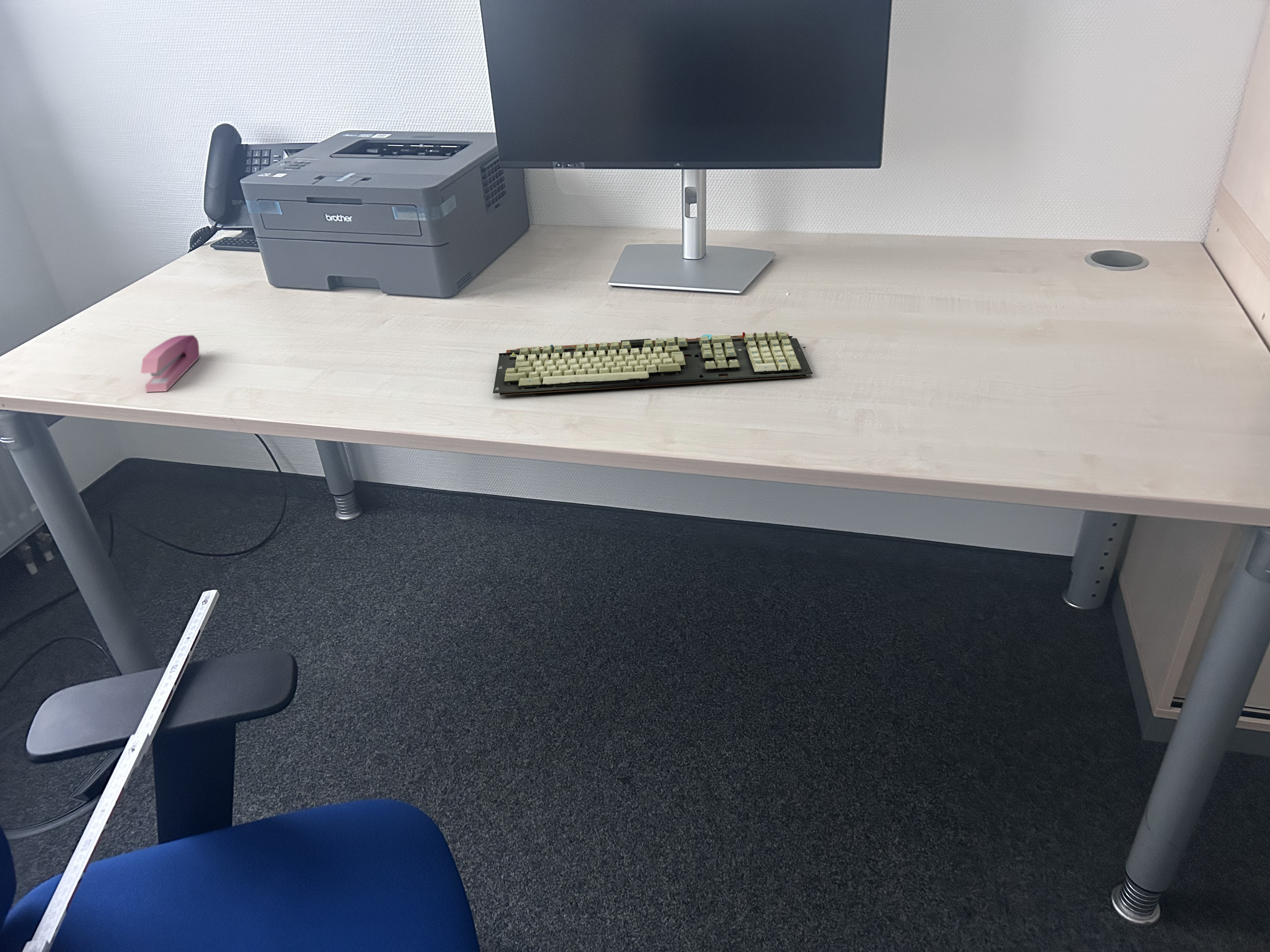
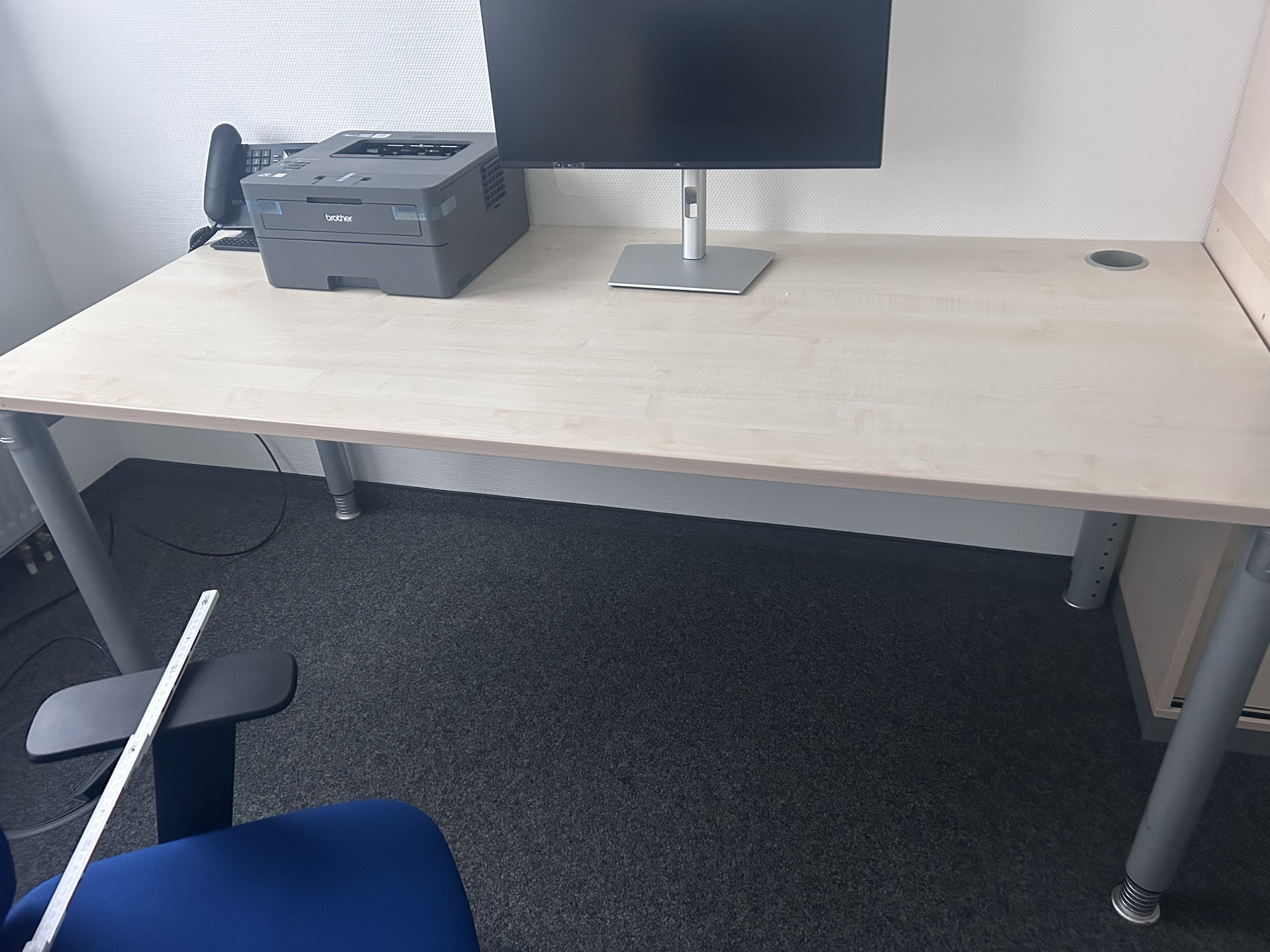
- keyboard (650, 358)
- stapler (170, 358)
